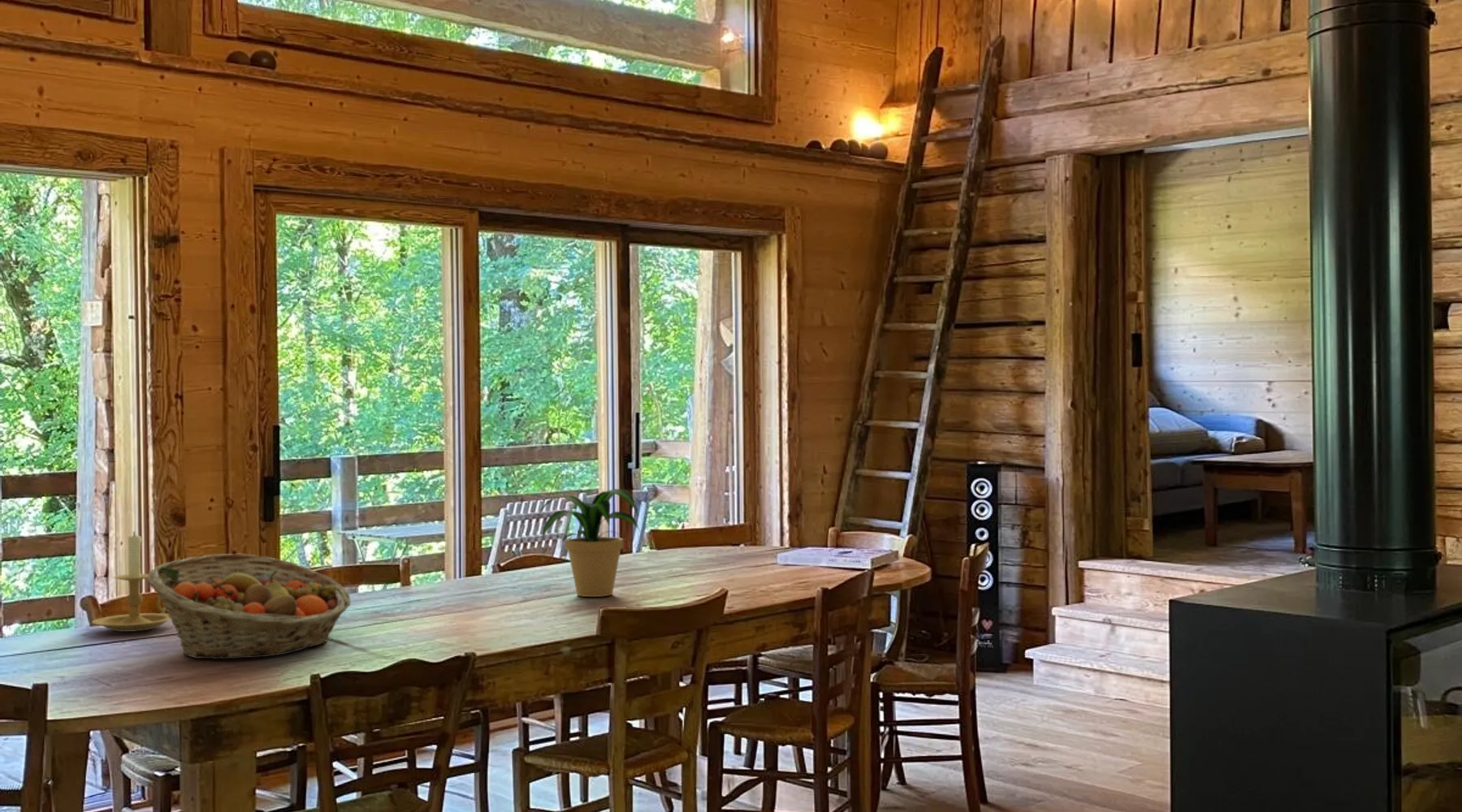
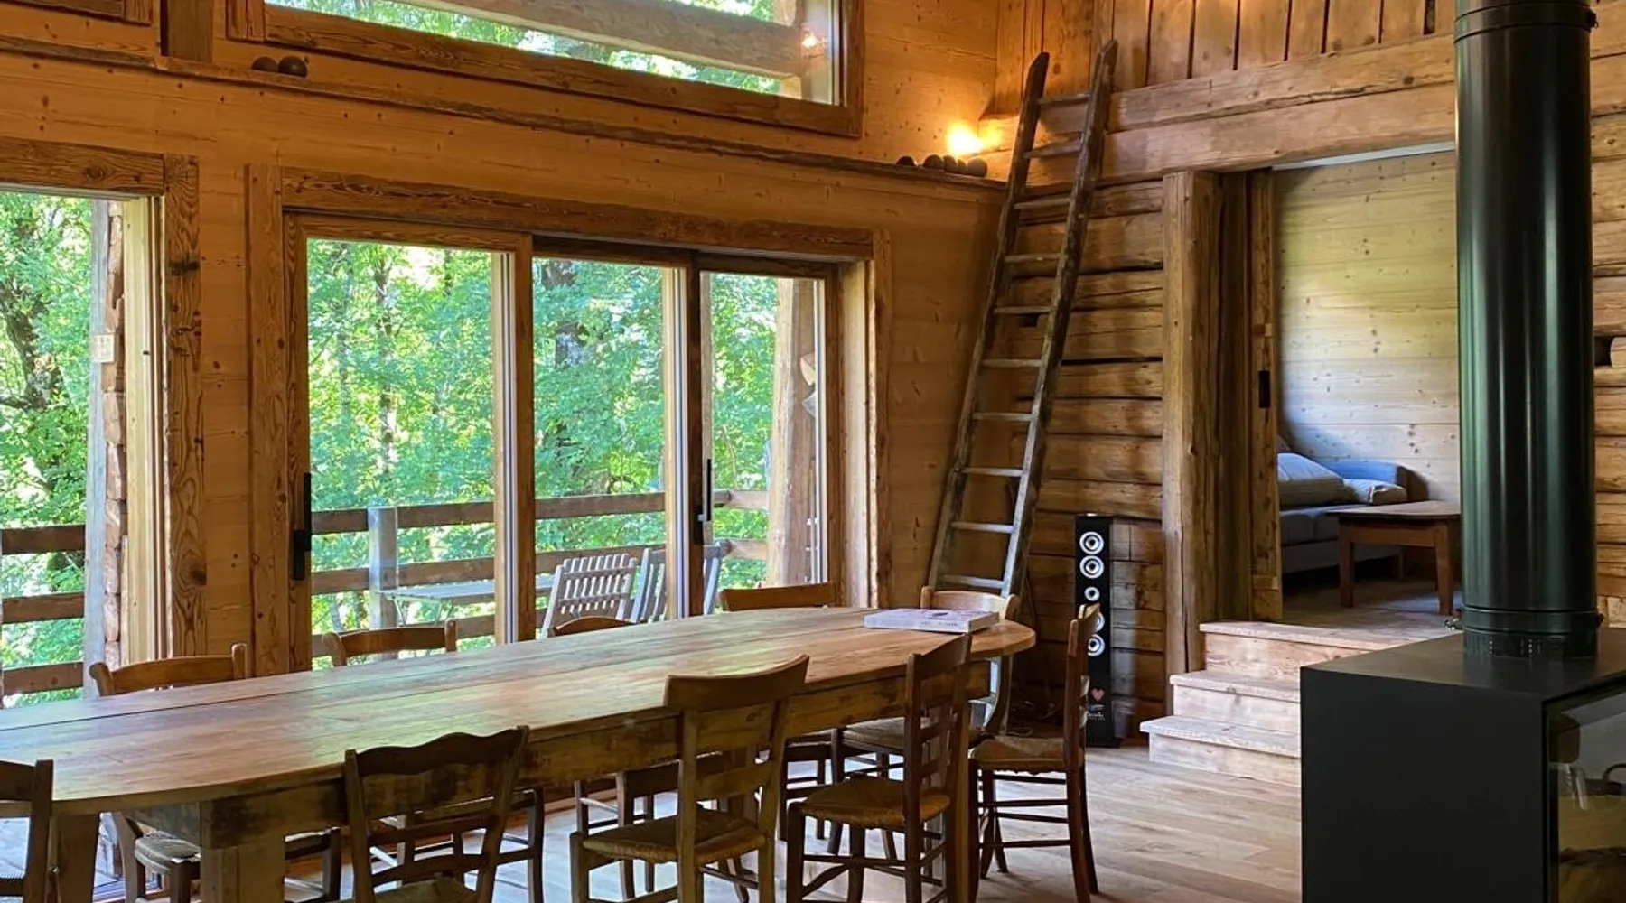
- potted plant (595, 542)
- candle holder (134, 580)
- fruit basket (251, 603)
